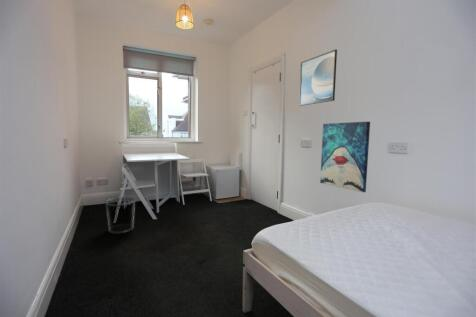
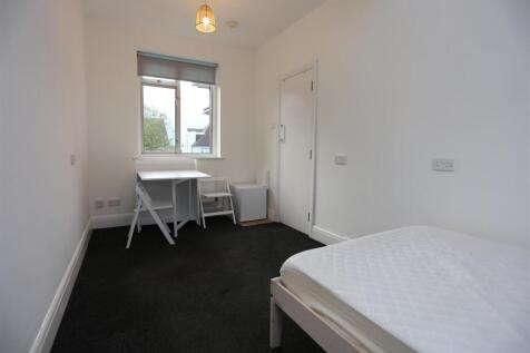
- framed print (316, 80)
- wall art (342, 155)
- waste bin (121, 214)
